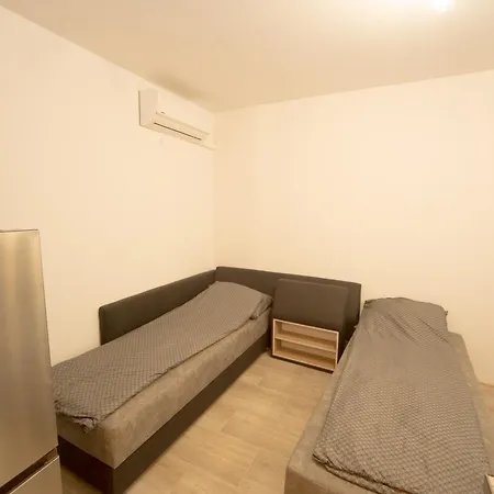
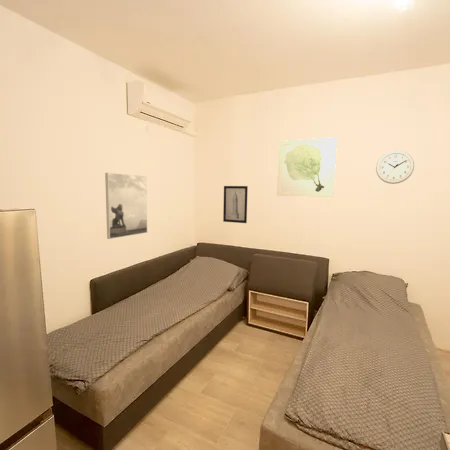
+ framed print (128, 205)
+ wall clock (394, 167)
+ wall art (235, 204)
+ wall art (305, 168)
